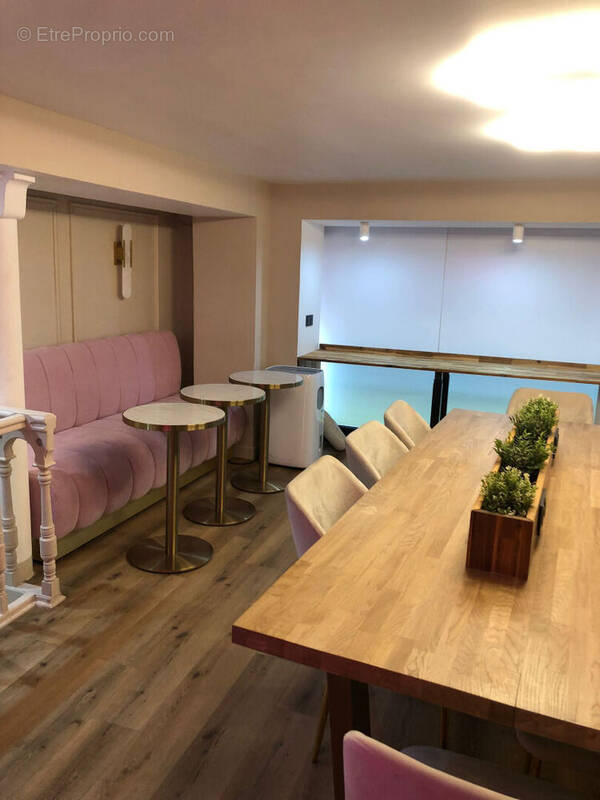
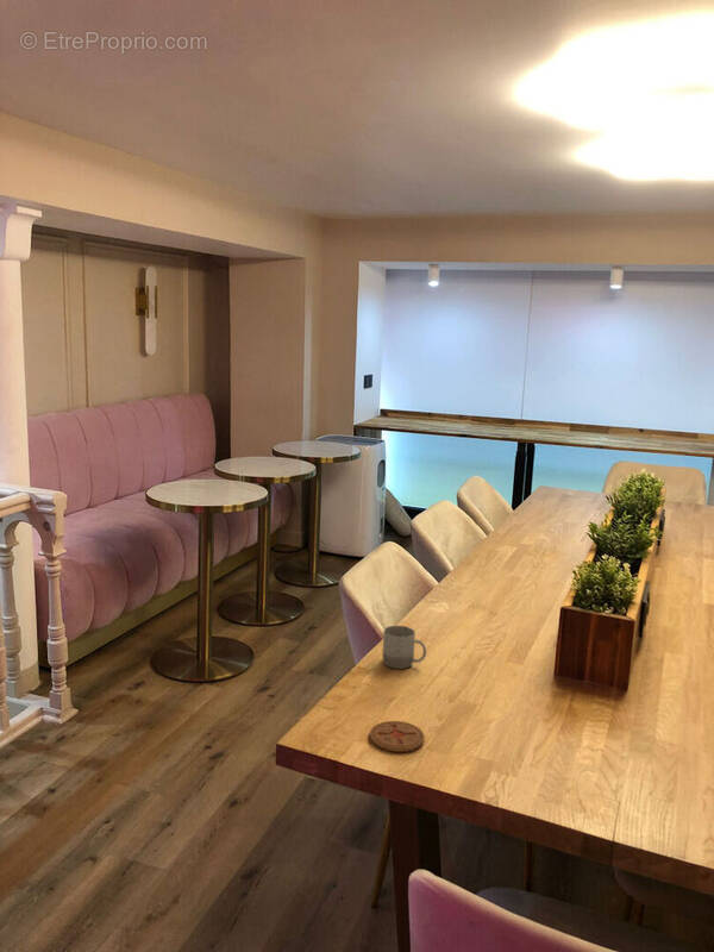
+ cup (405, 647)
+ coaster (396, 735)
